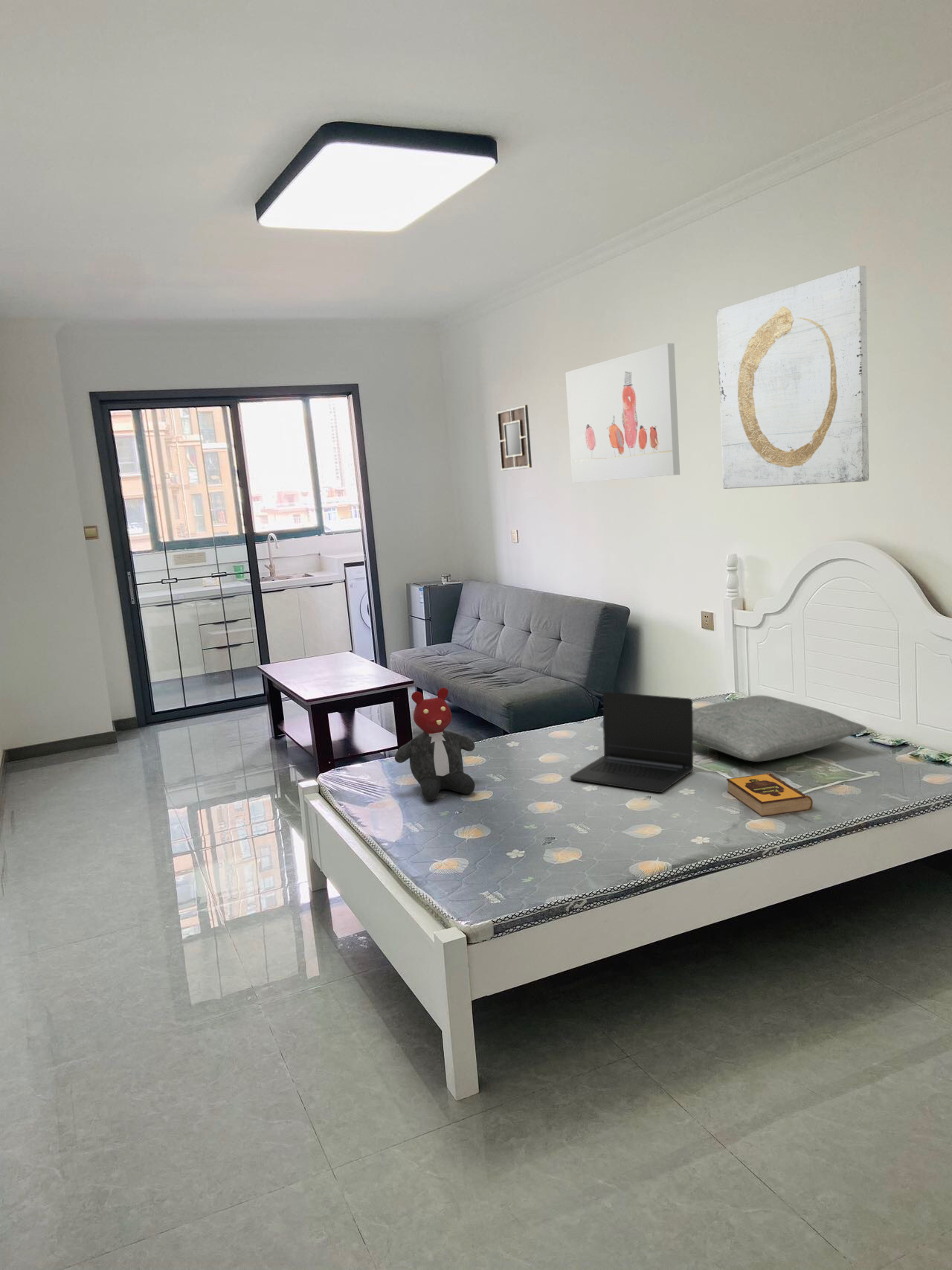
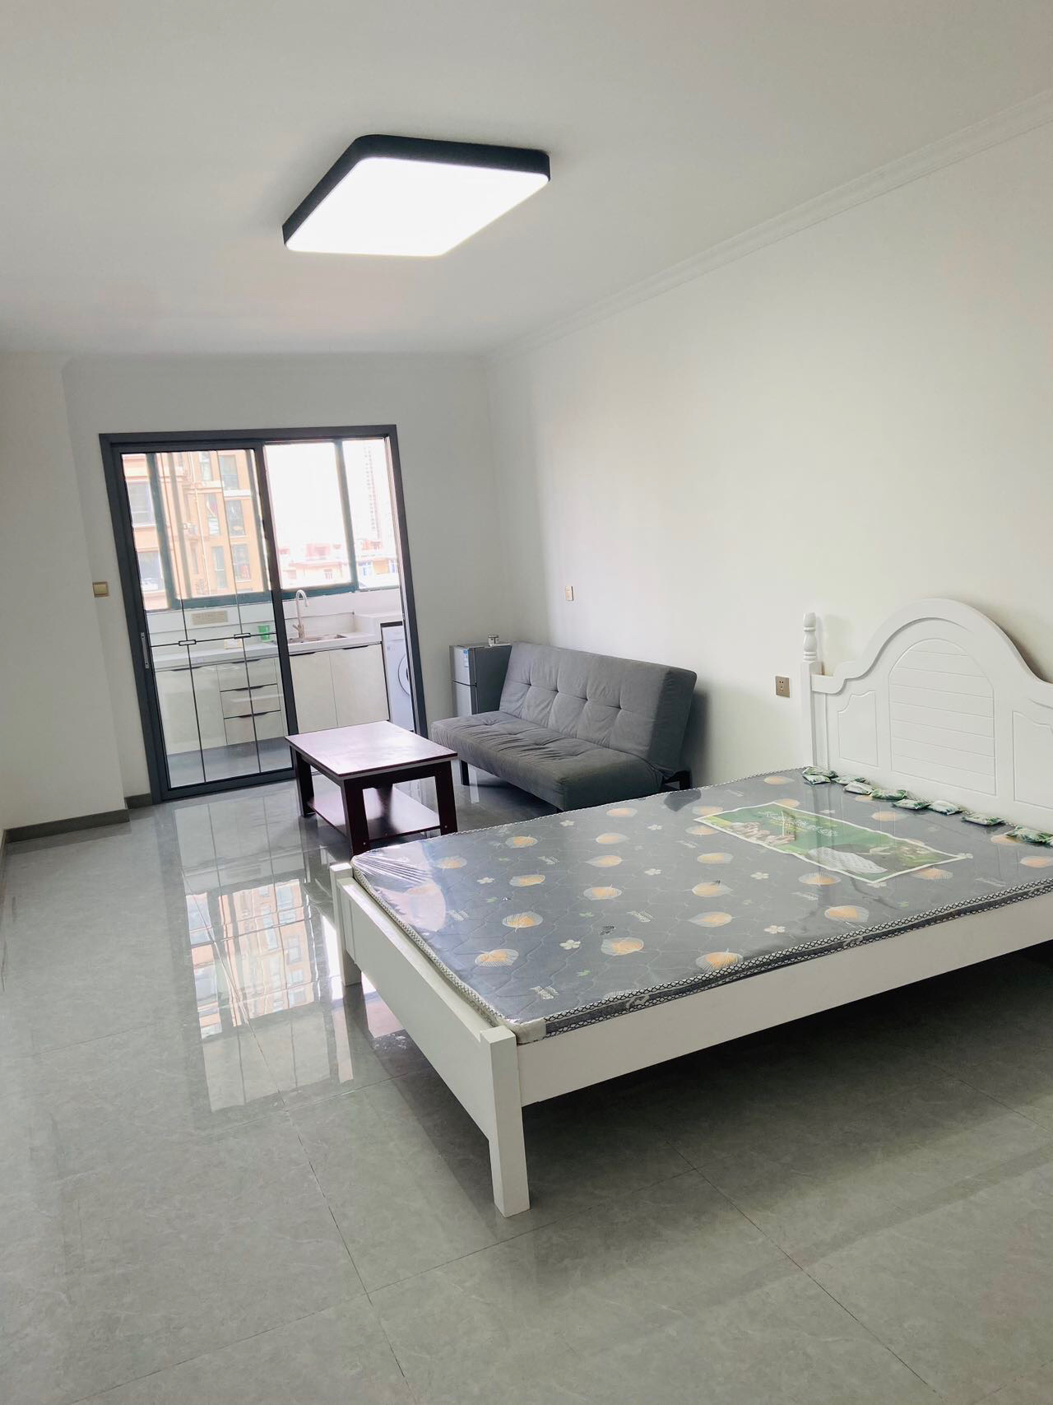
- laptop (631, 740)
- pillow (759, 727)
- wall art (787, 389)
- hardback book (768, 794)
- home mirror (513, 439)
- teddy bear (437, 742)
- wall art (618, 420)
